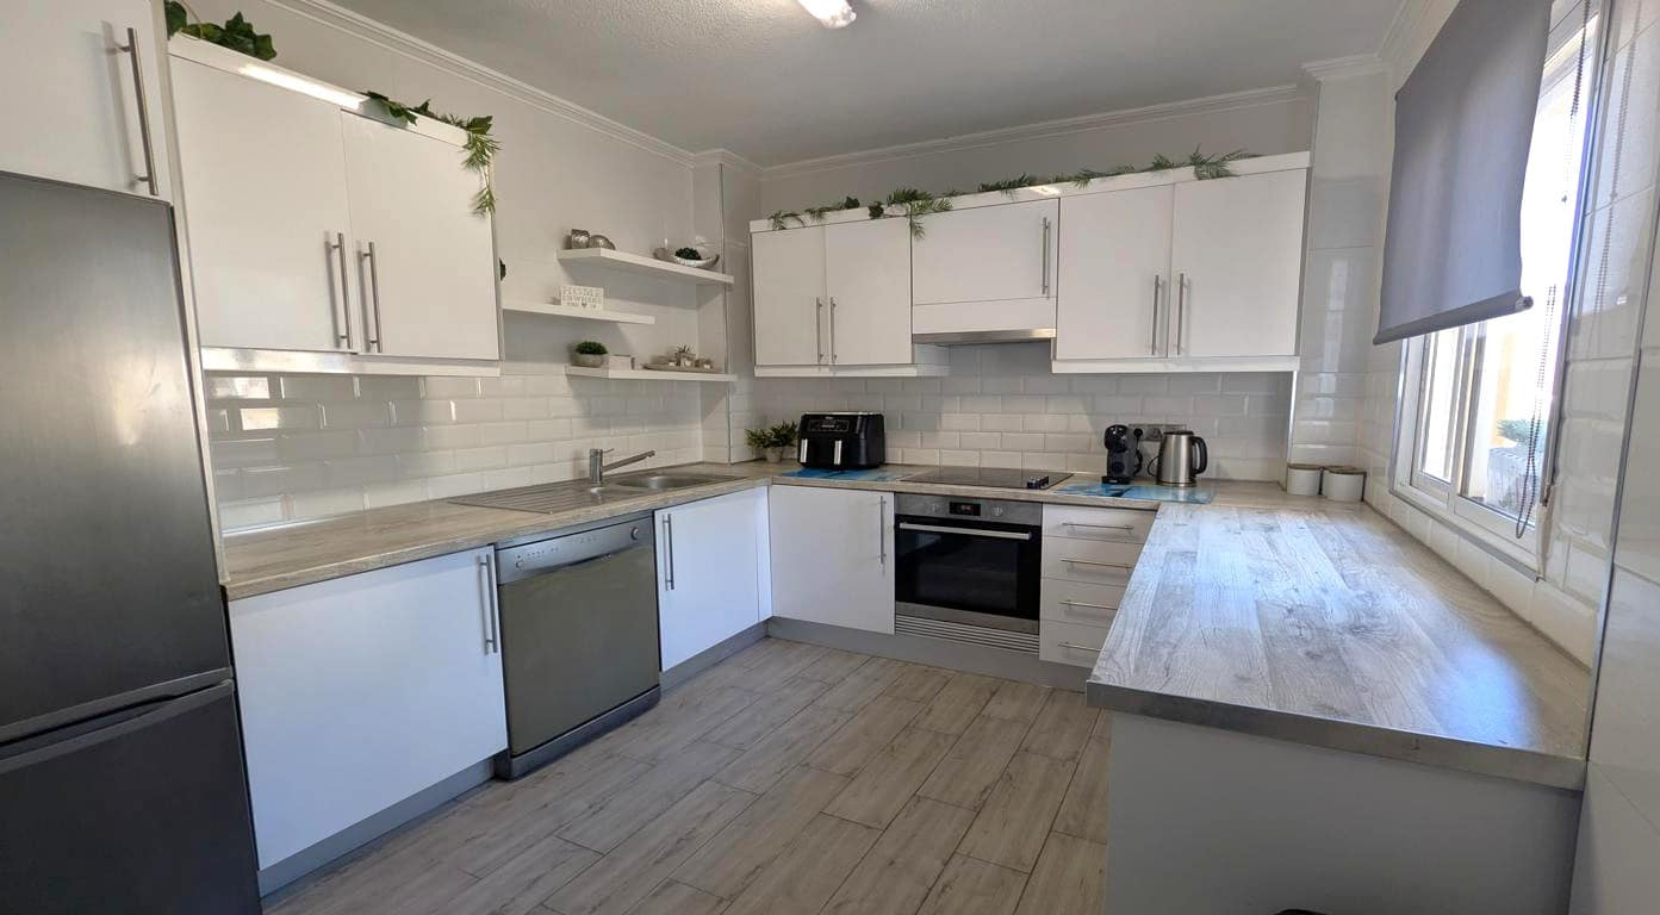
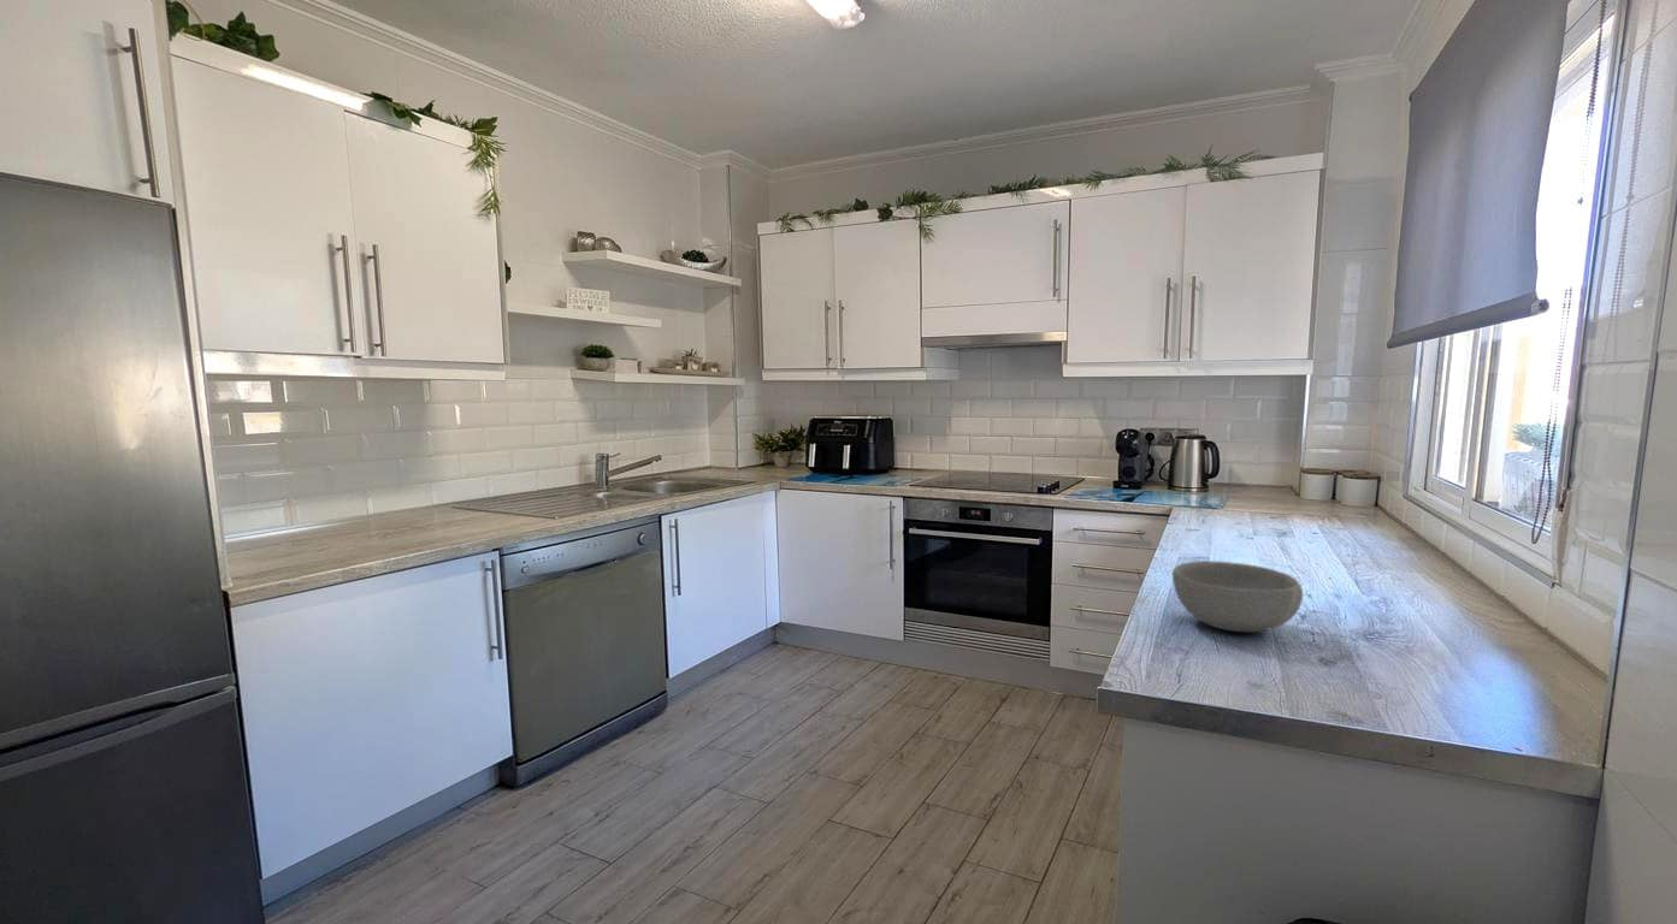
+ bowl (1233, 599)
